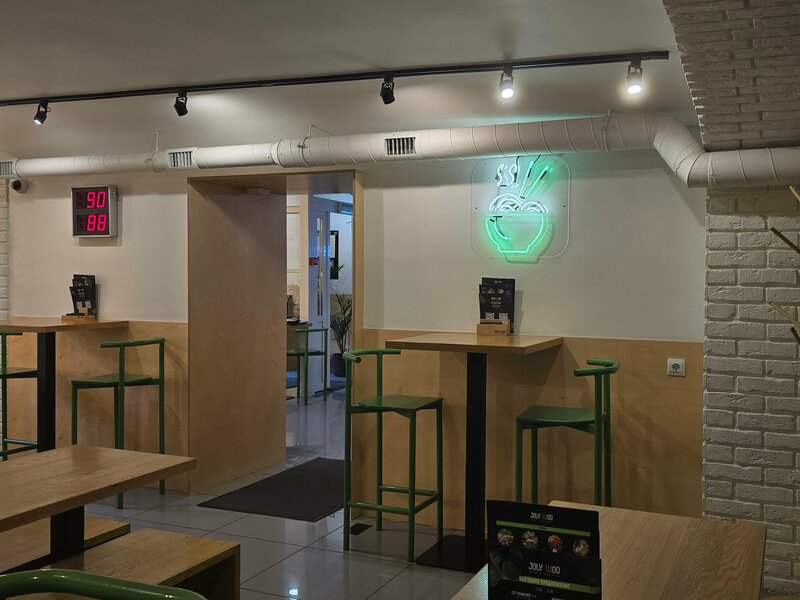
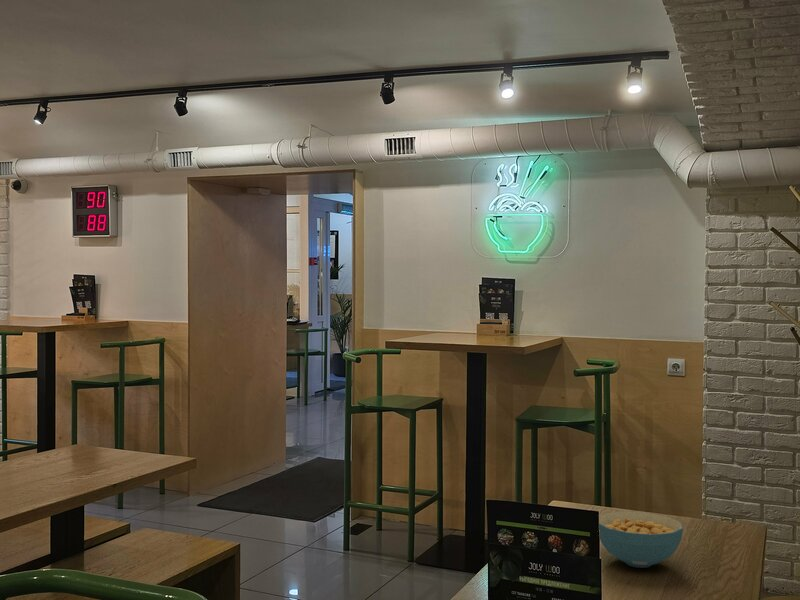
+ cereal bowl (638, 542)
